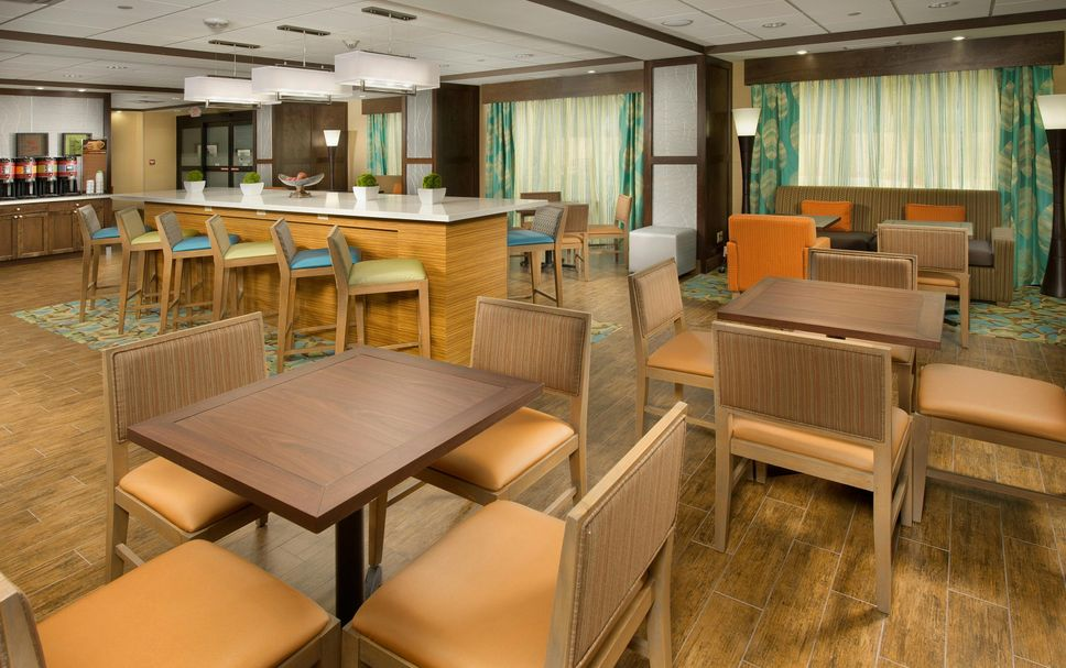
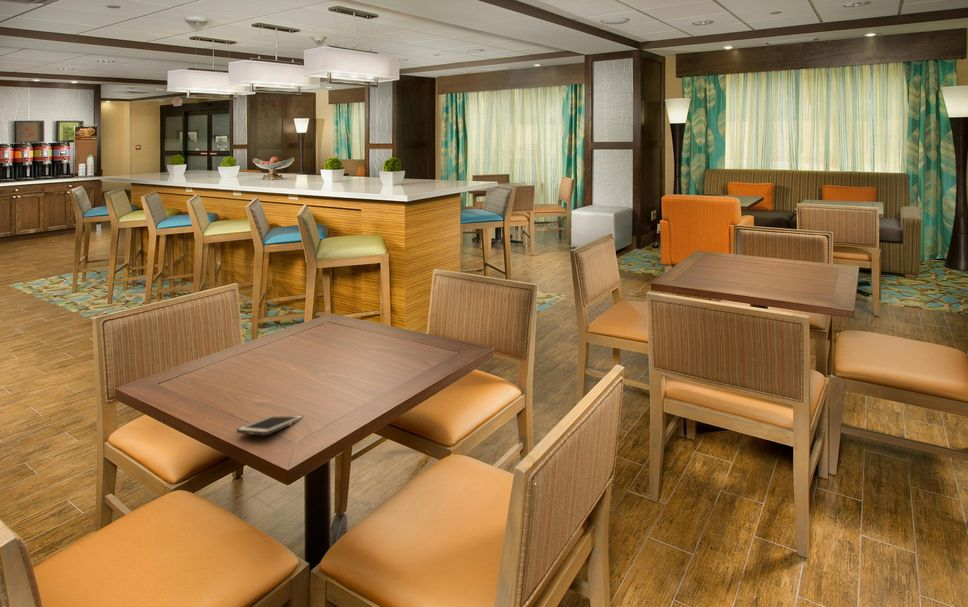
+ cell phone (271, 424)
